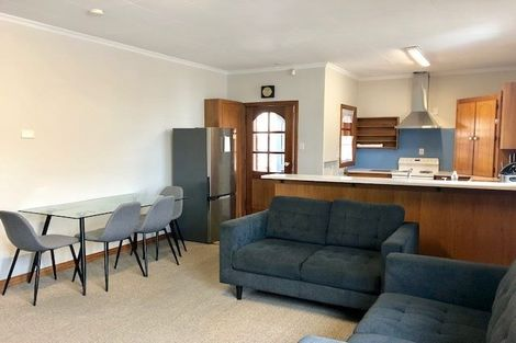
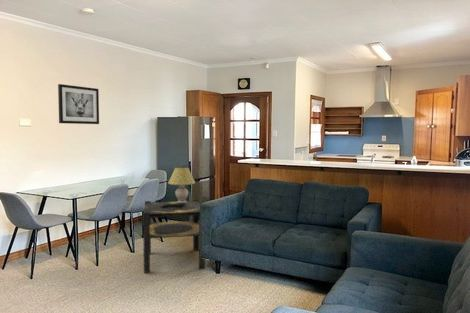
+ table lamp (181, 184)
+ wall art (79, 105)
+ side table (173, 233)
